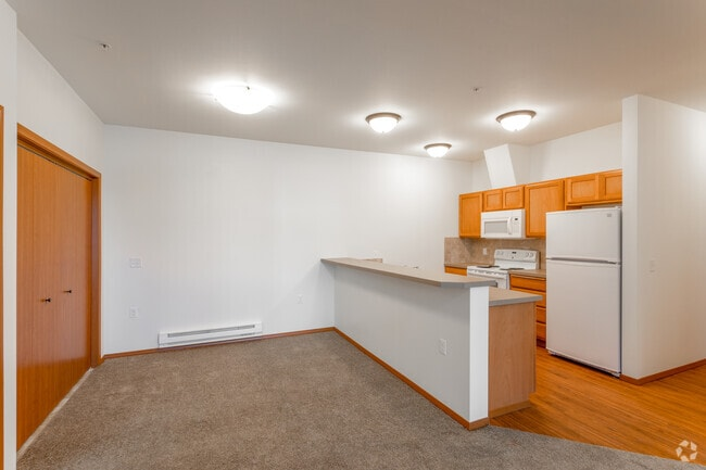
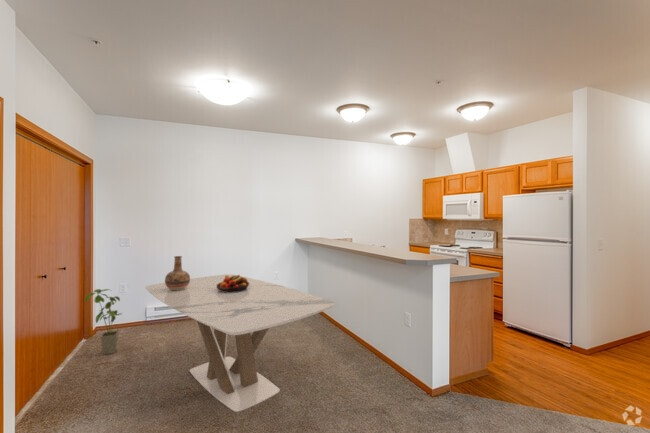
+ dining table (230, 334)
+ house plant (105, 322)
+ vase (177, 272)
+ fruit bowl (232, 282)
